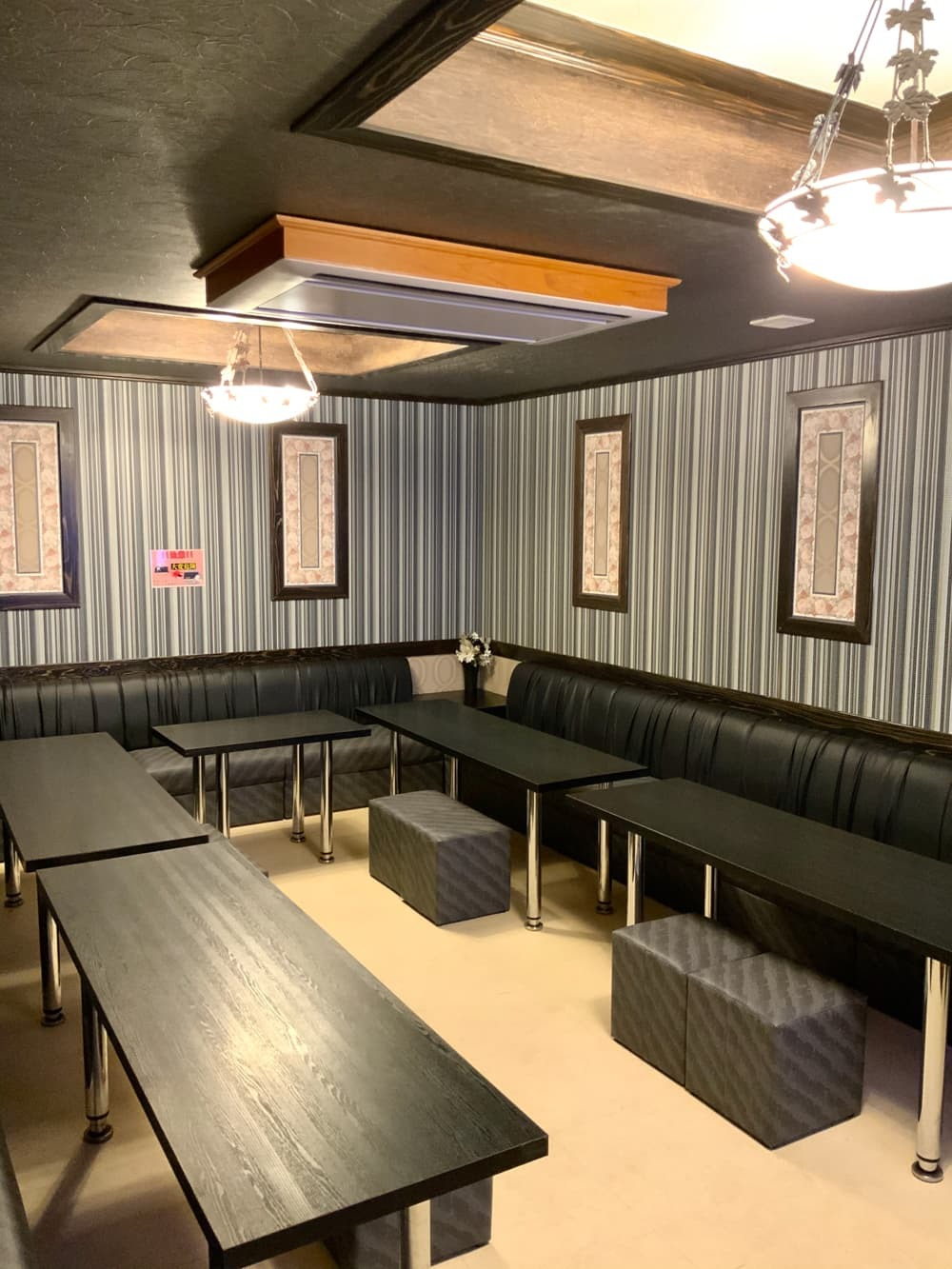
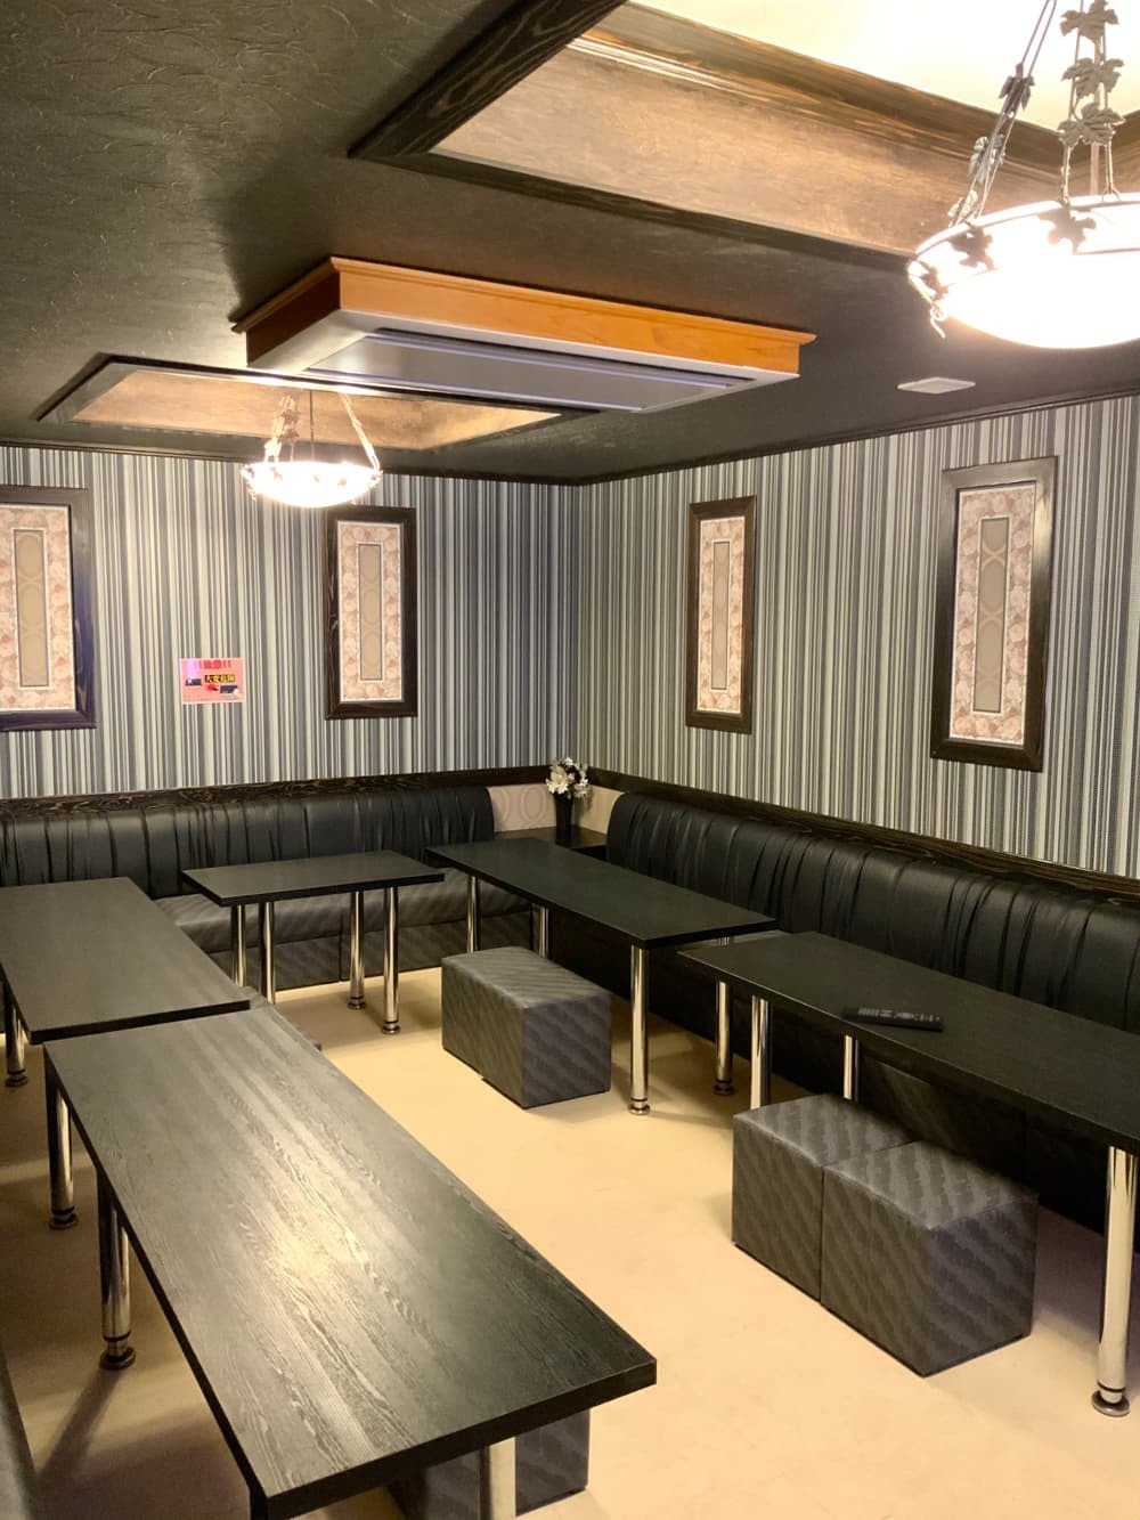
+ remote control (891, 1017)
